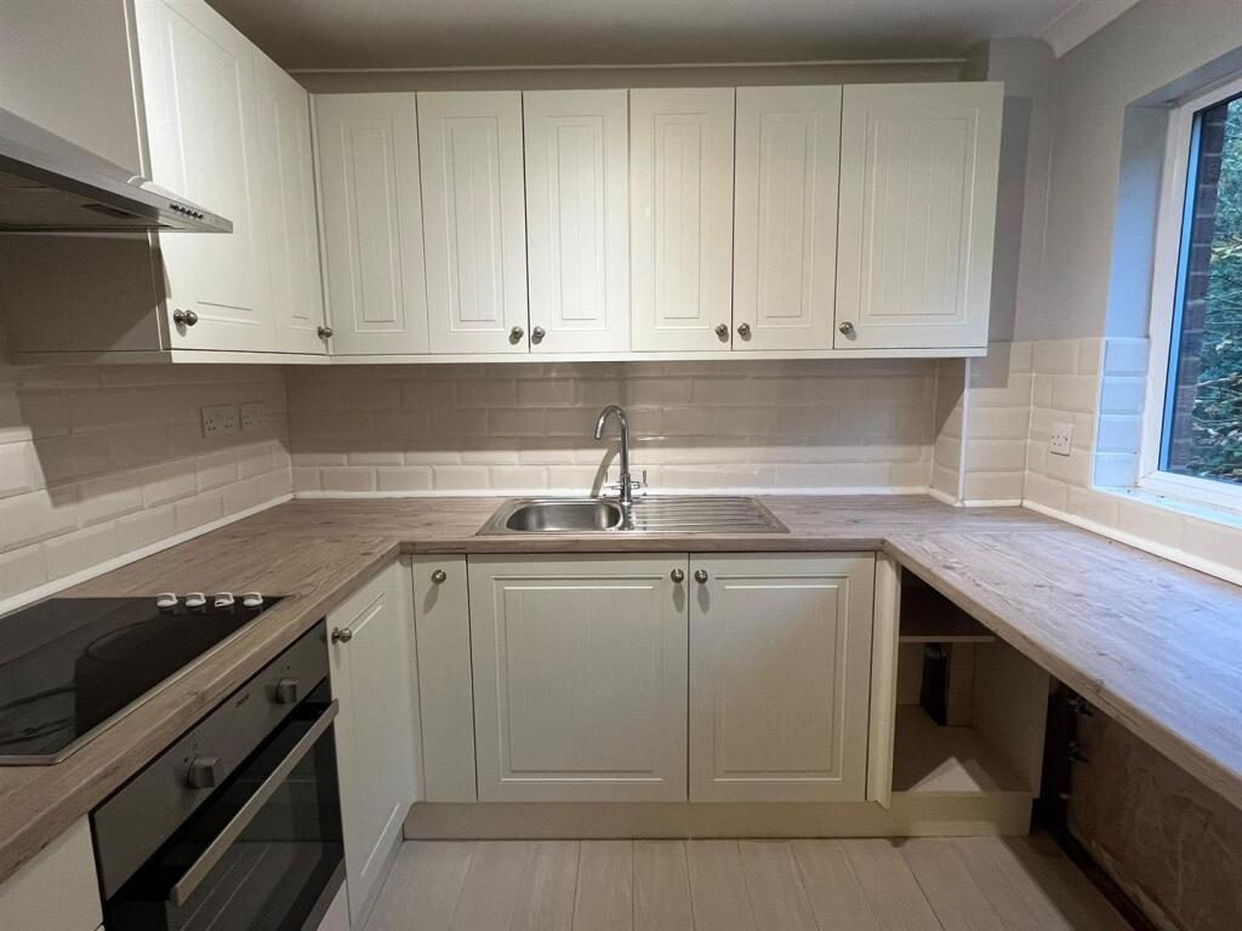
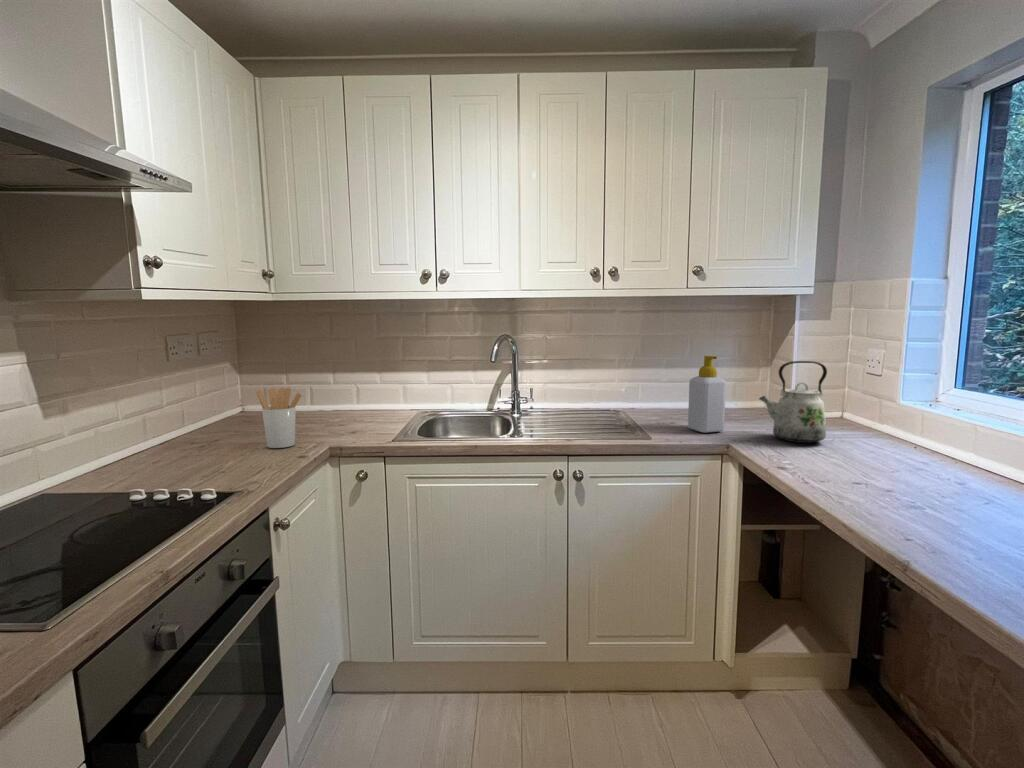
+ kettle (791, 400)
+ soap bottle (706, 393)
+ utensil holder (279, 415)
